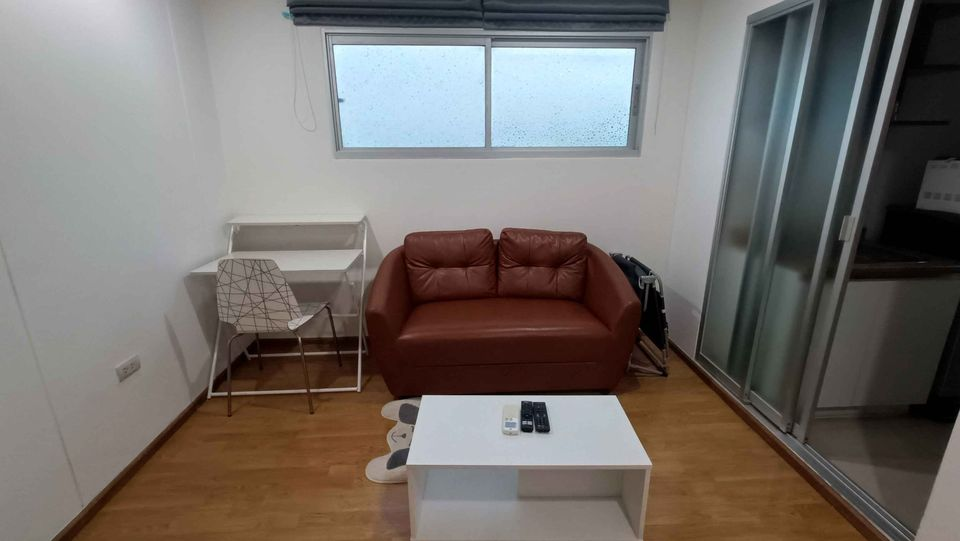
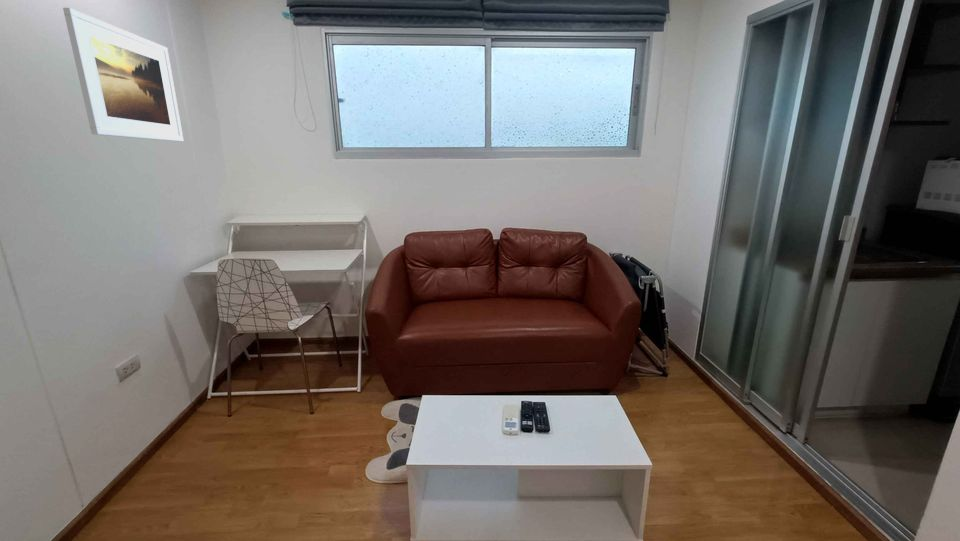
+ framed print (133, 86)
